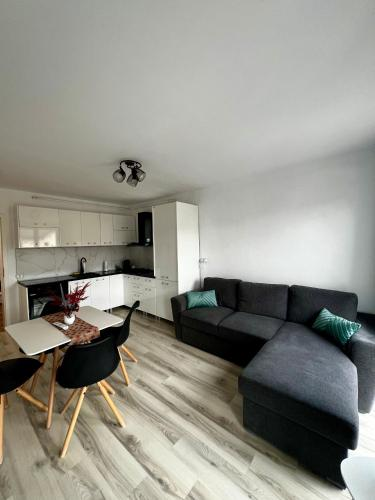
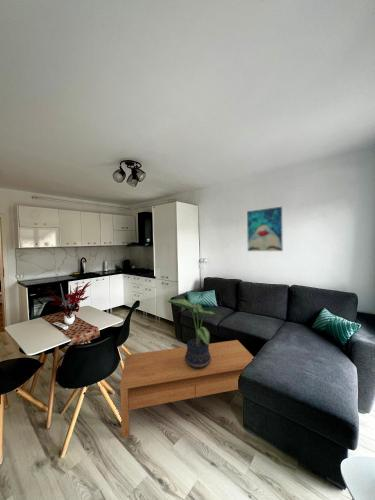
+ potted plant (195, 327)
+ coffee table (190, 380)
+ wall art (263, 230)
